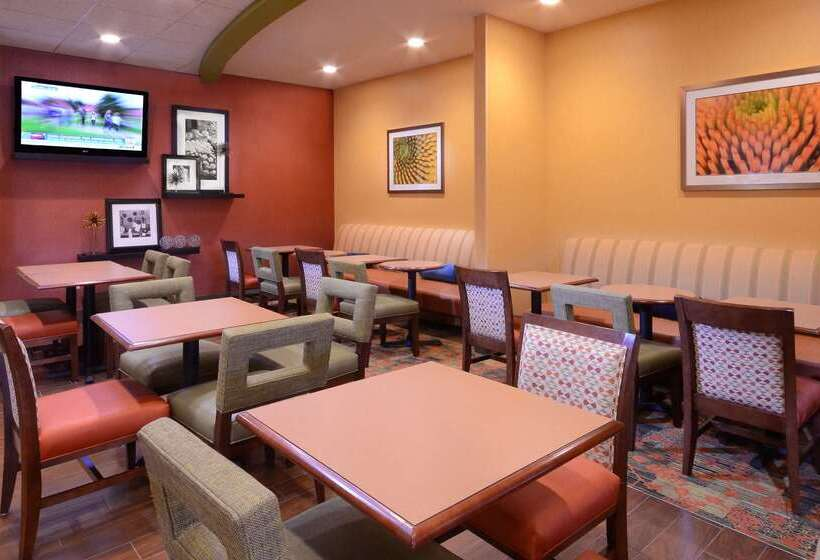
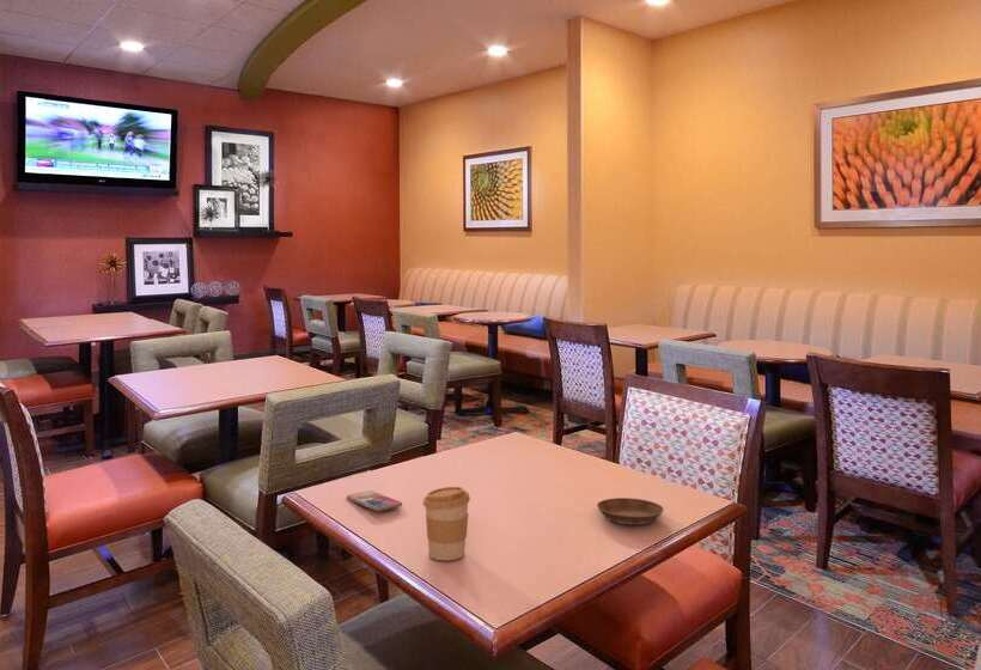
+ smartphone (373, 500)
+ saucer (629, 512)
+ coffee cup (446, 522)
